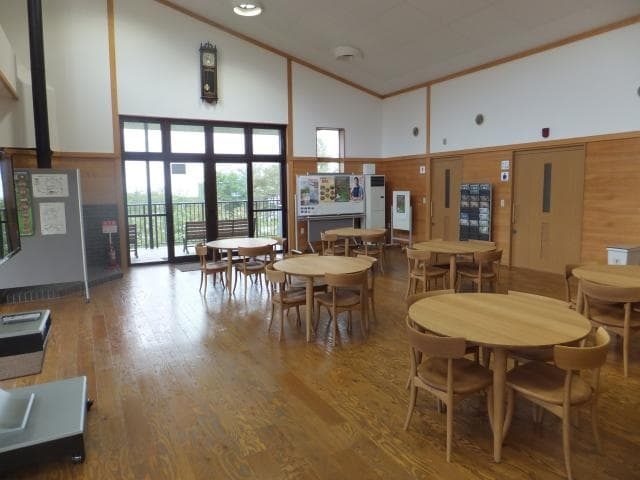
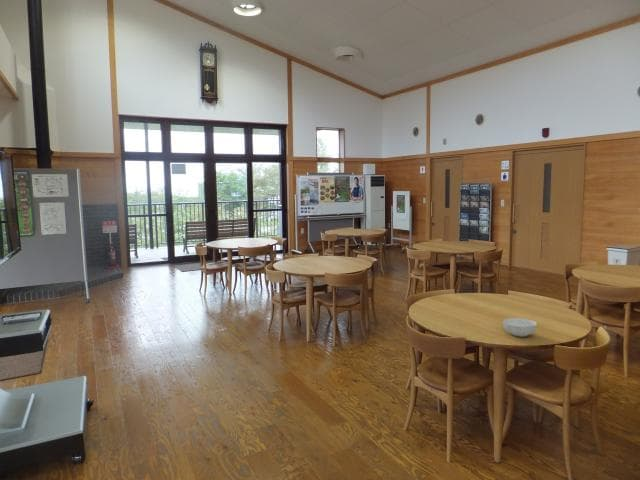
+ cereal bowl (519, 328)
